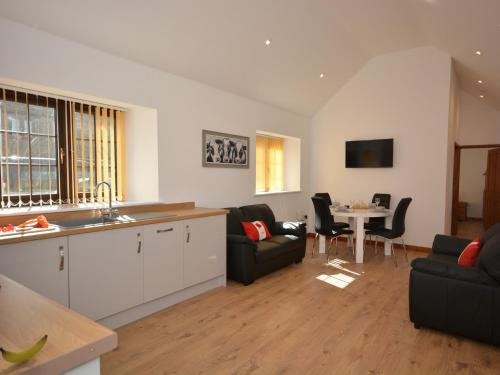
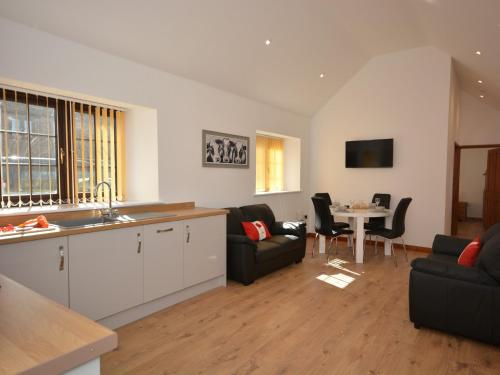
- banana (24, 350)
